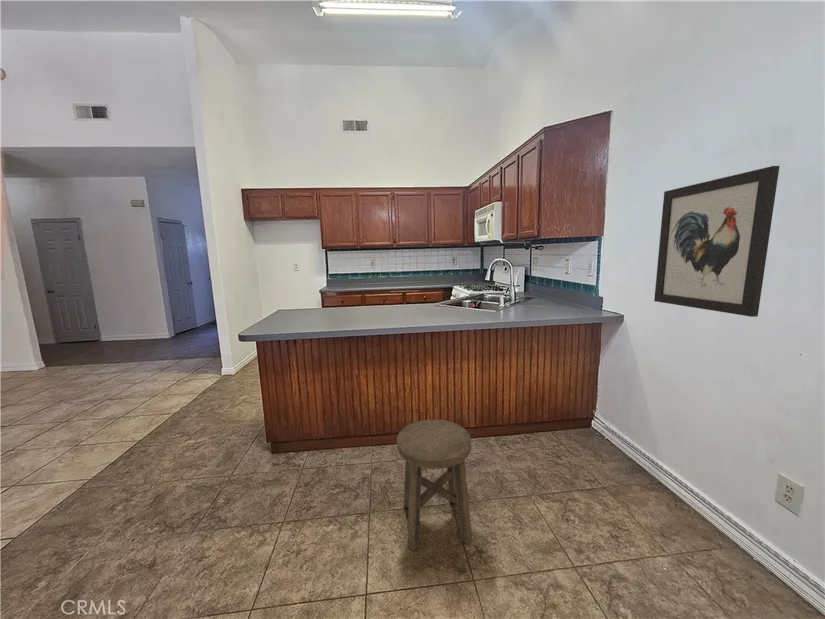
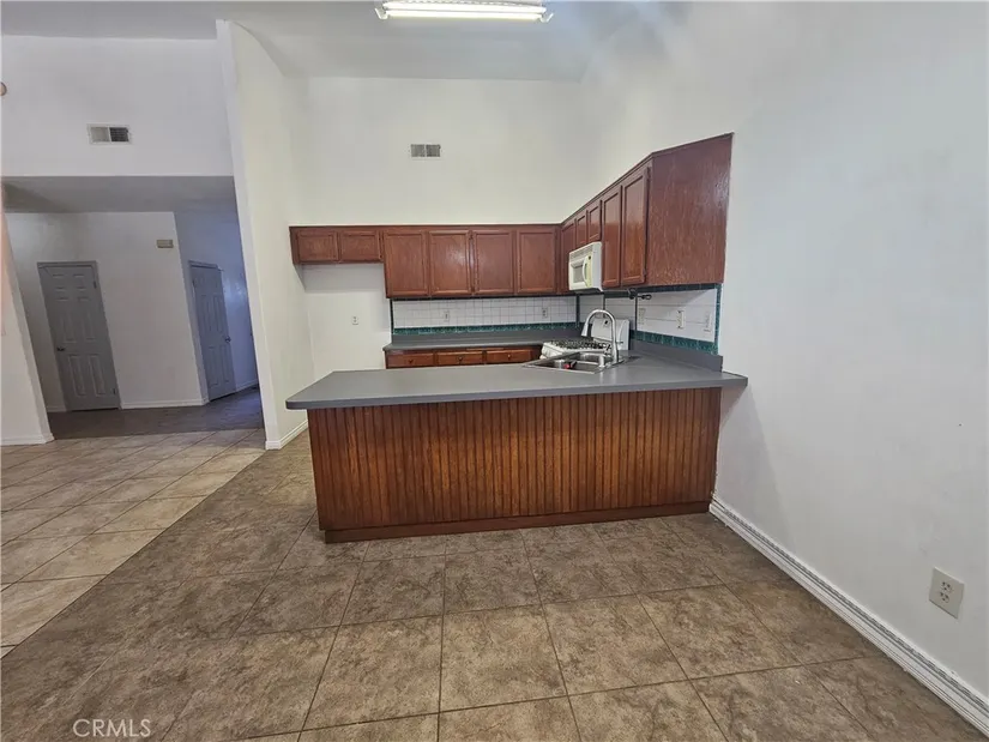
- wall art (705, 246)
- stool (435, 481)
